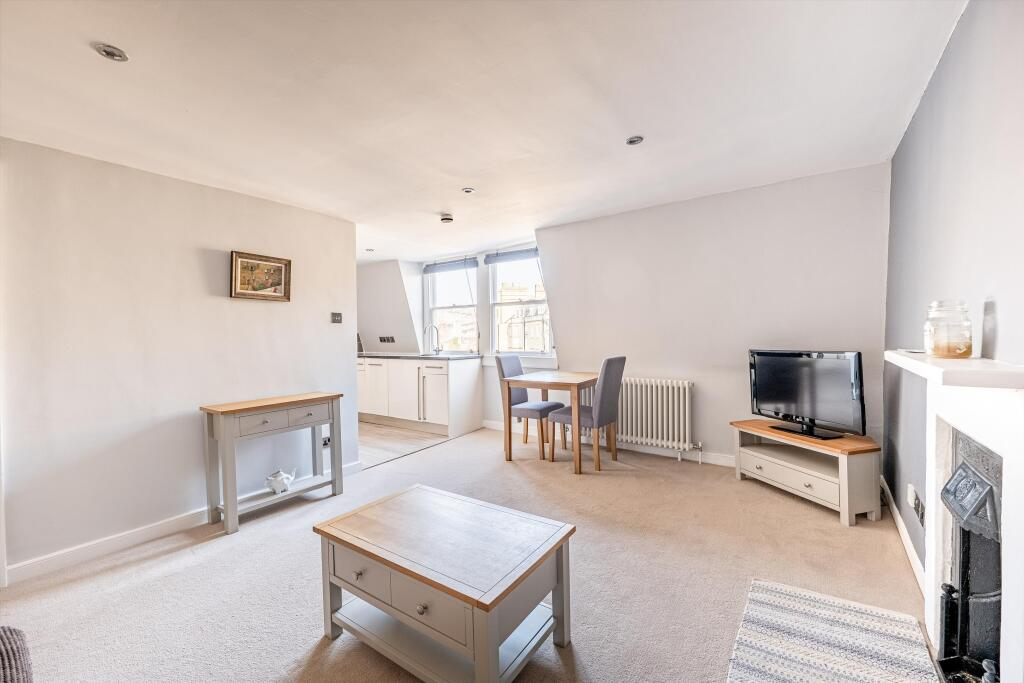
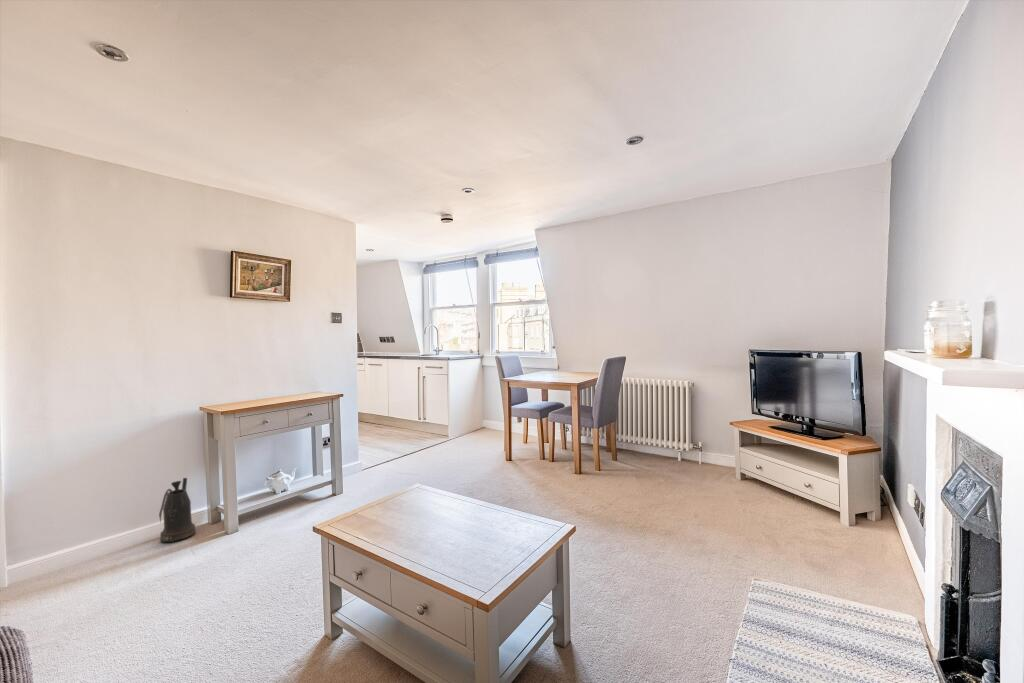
+ watering can (174, 511)
